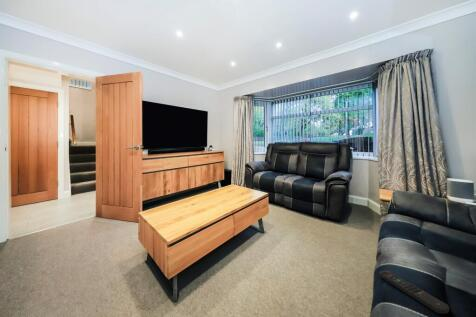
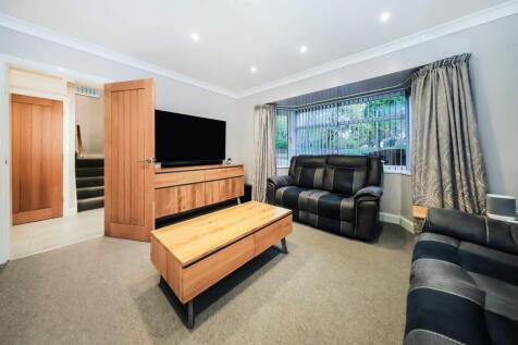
- remote control (409, 288)
